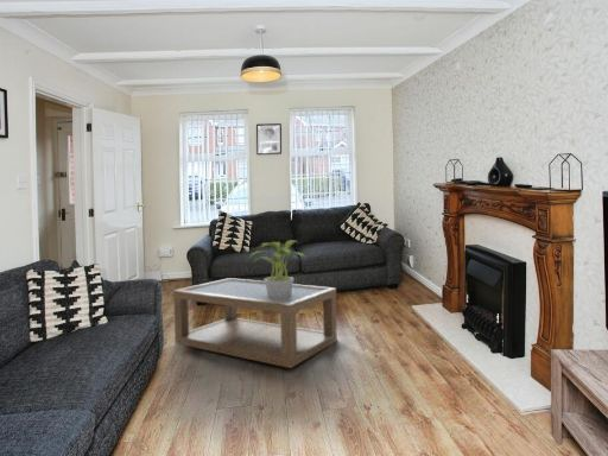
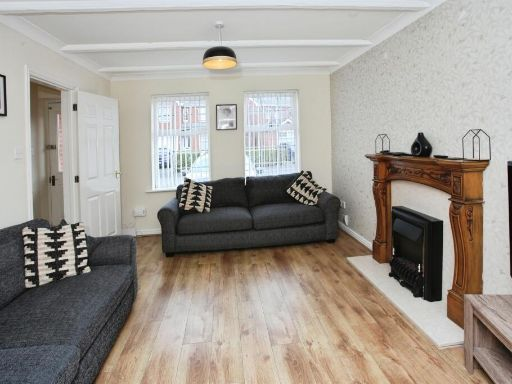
- potted plant (279, 266)
- coffee table (255, 321)
